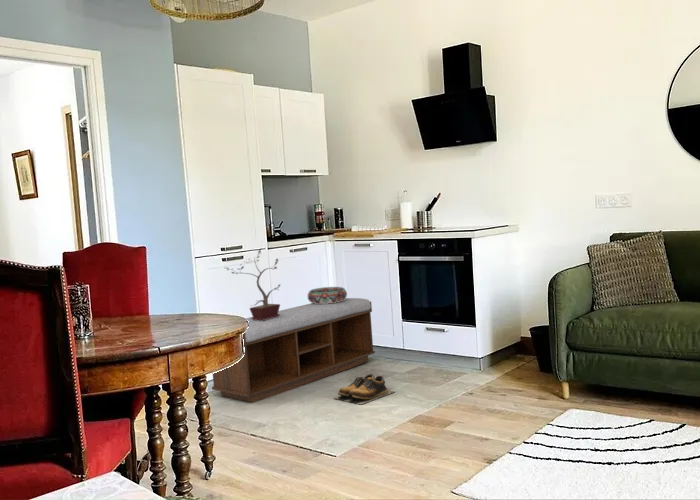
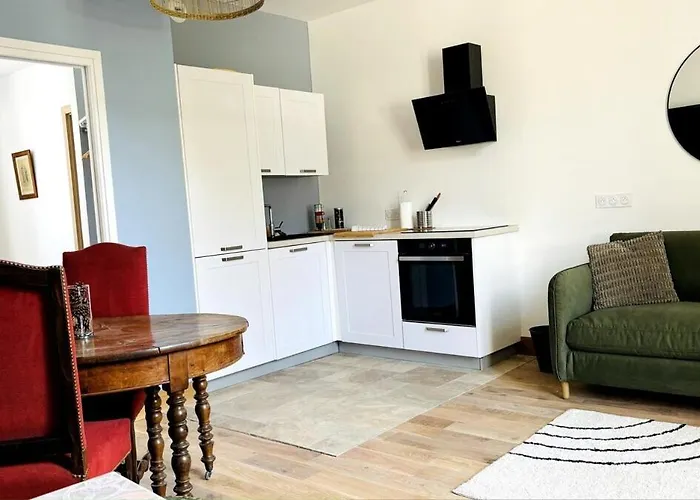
- bench (298, 343)
- shoes (363, 386)
- decorative bowl (327, 295)
- potted plant (257, 283)
